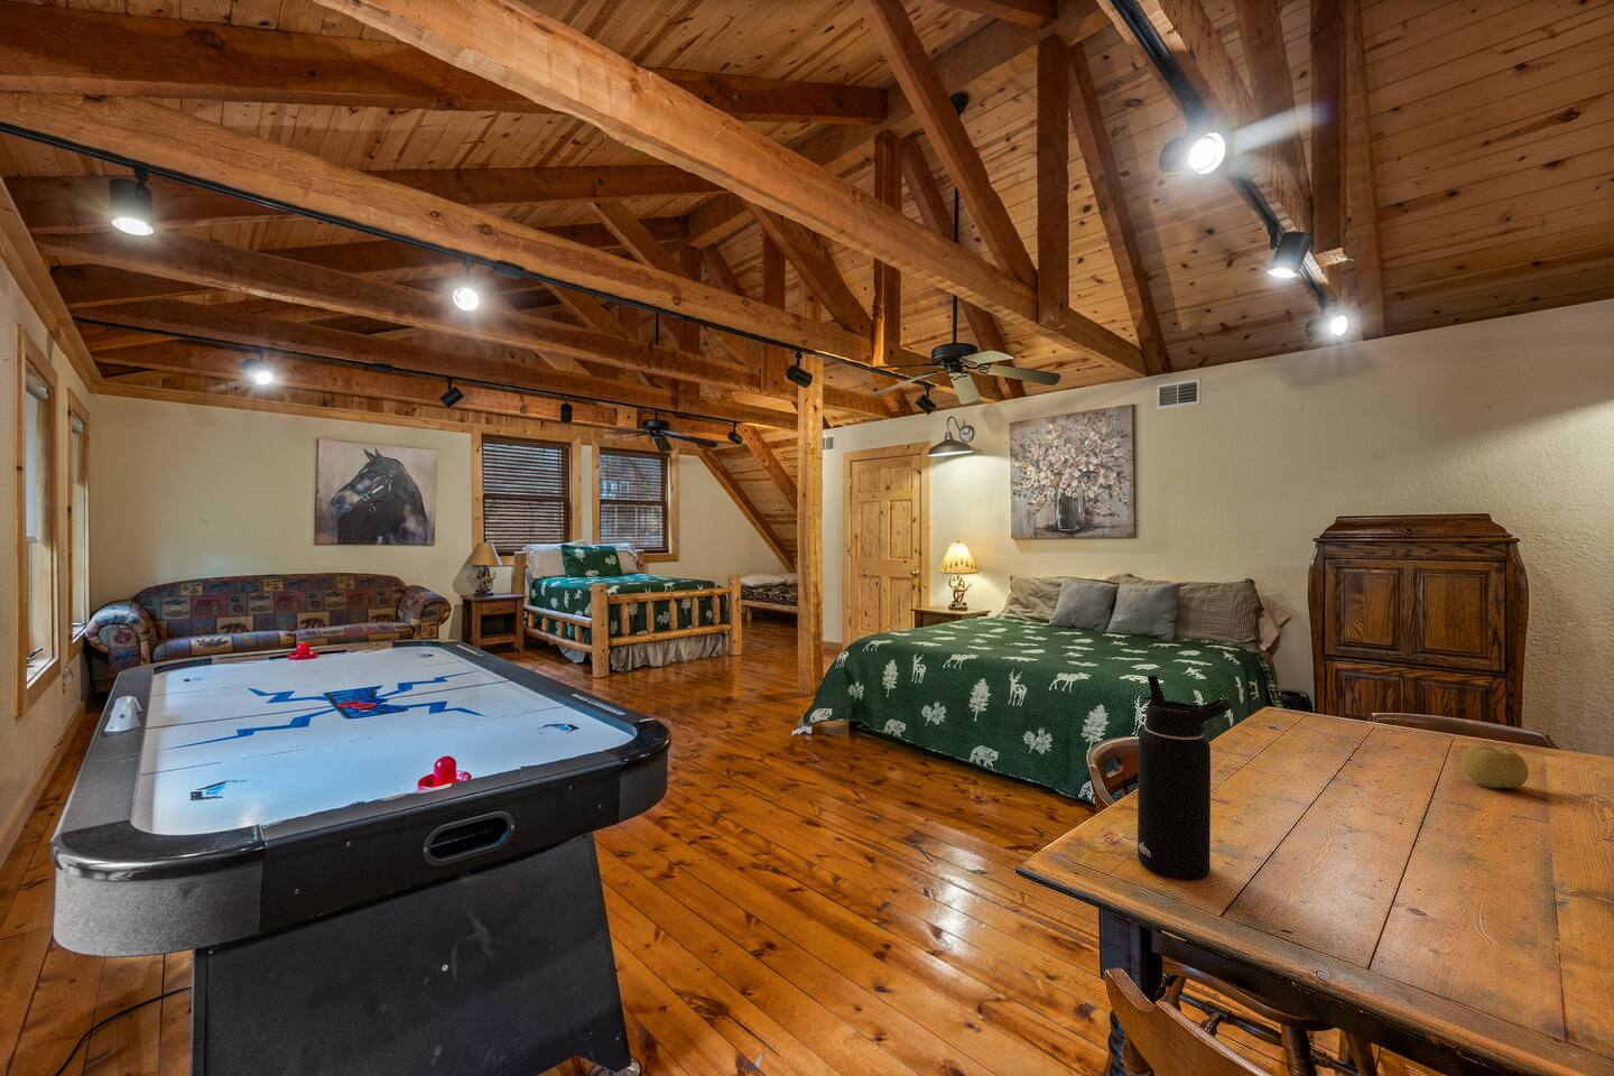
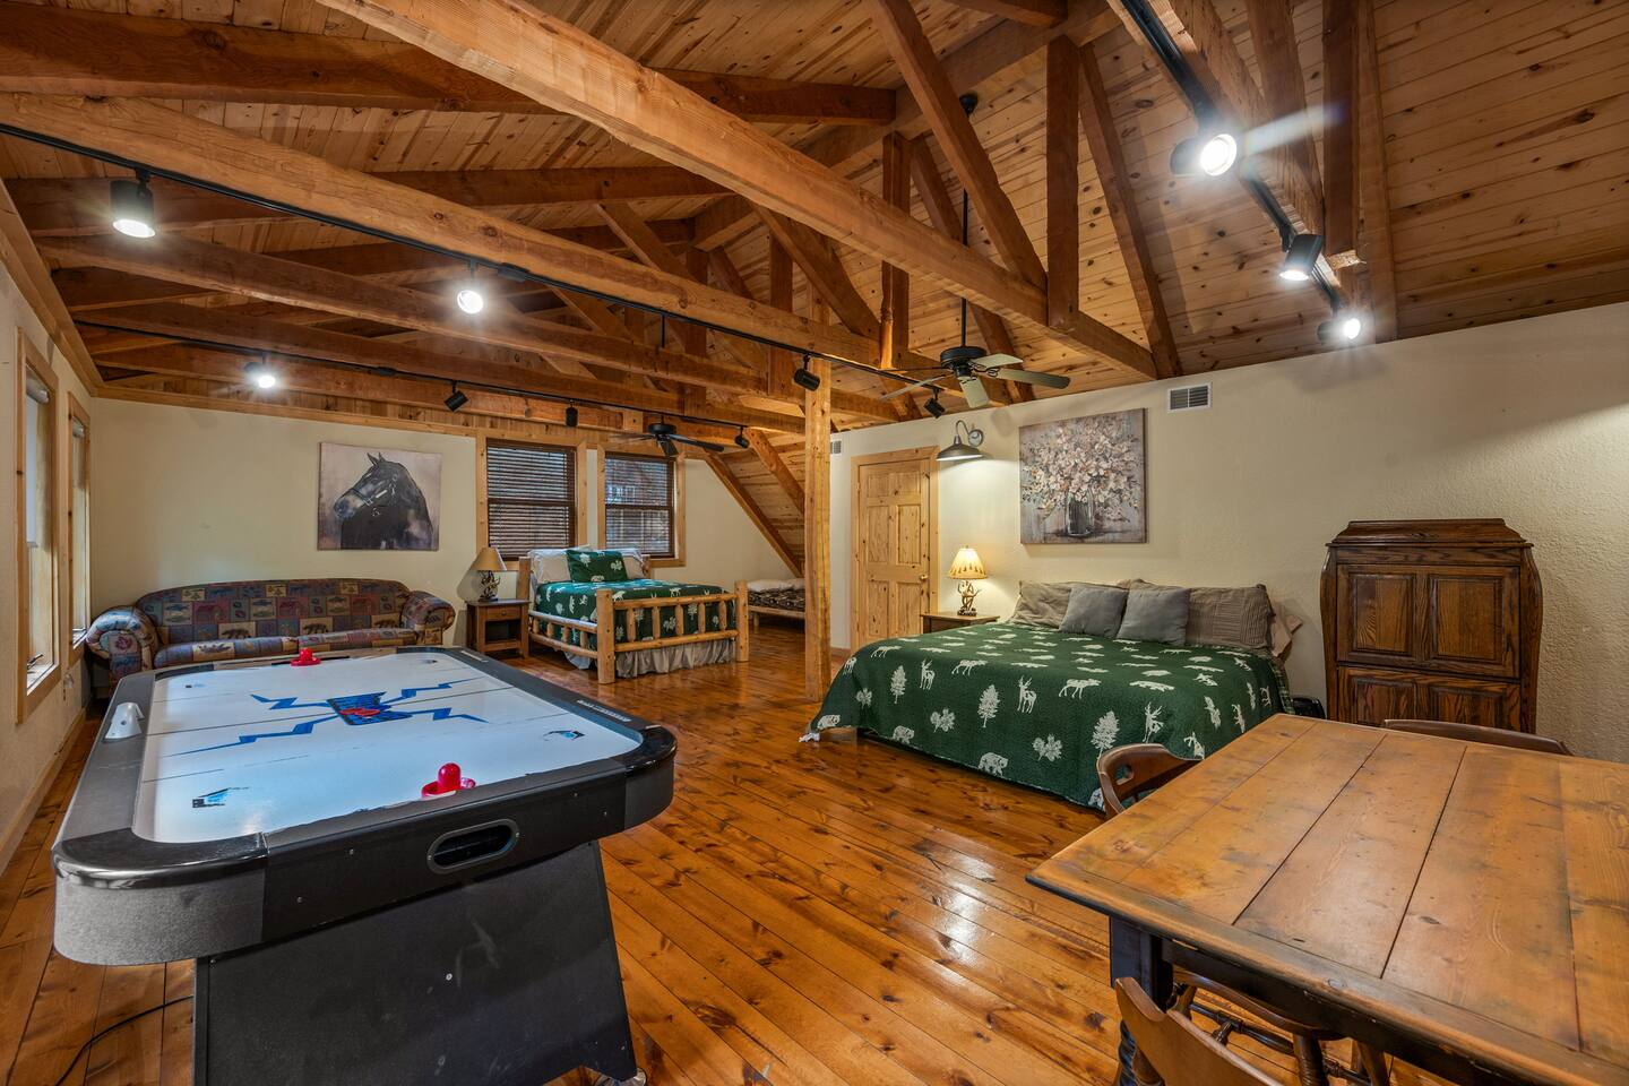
- fruit (1494, 765)
- water bottle (1184, 773)
